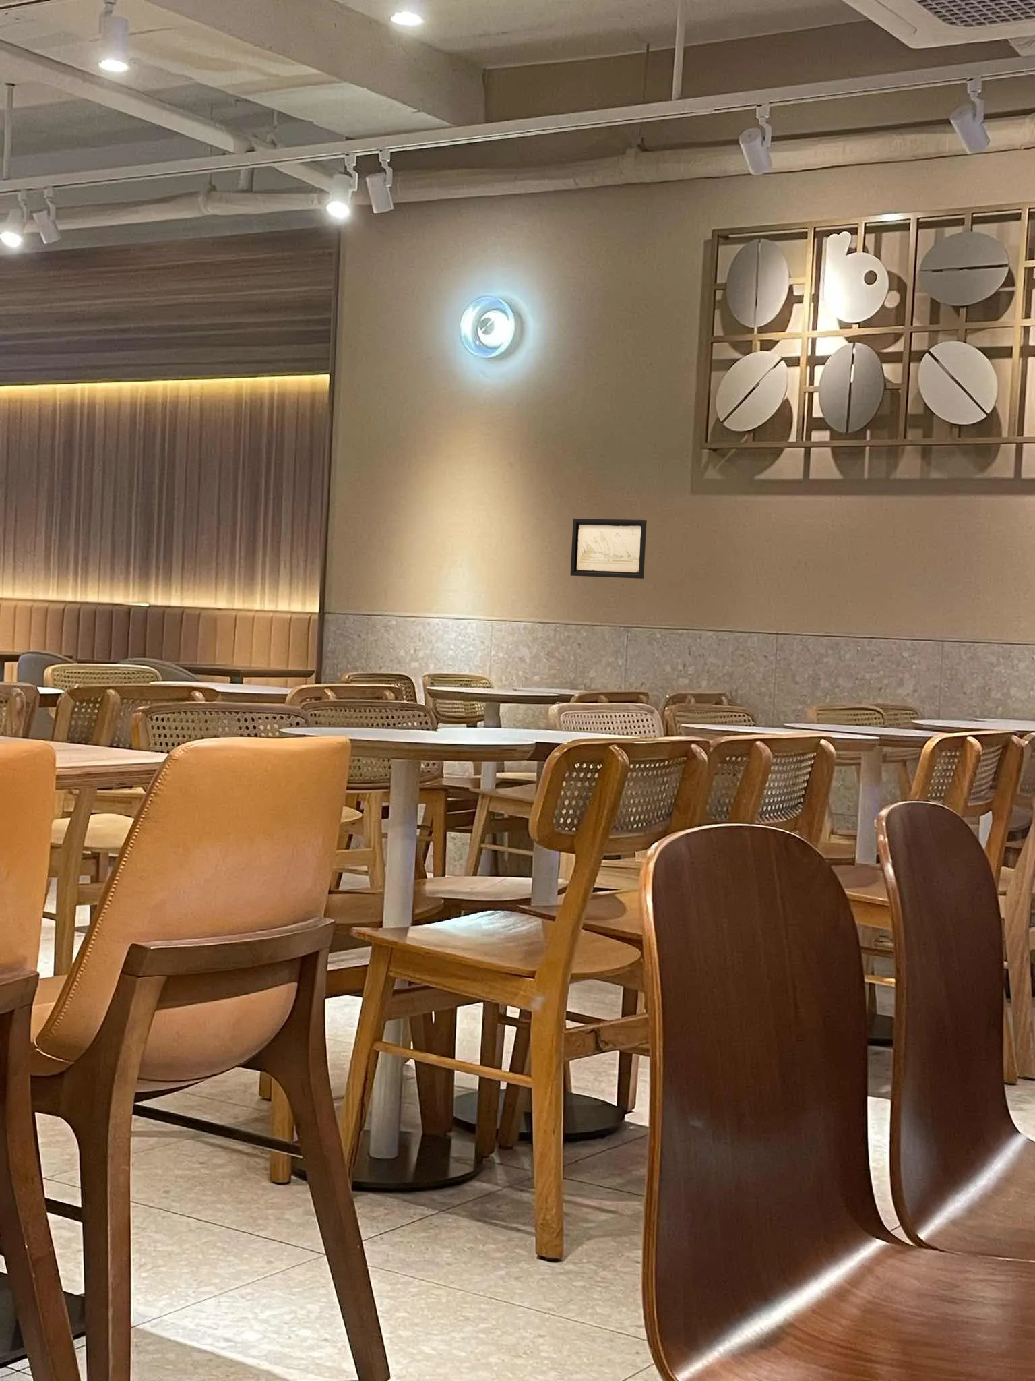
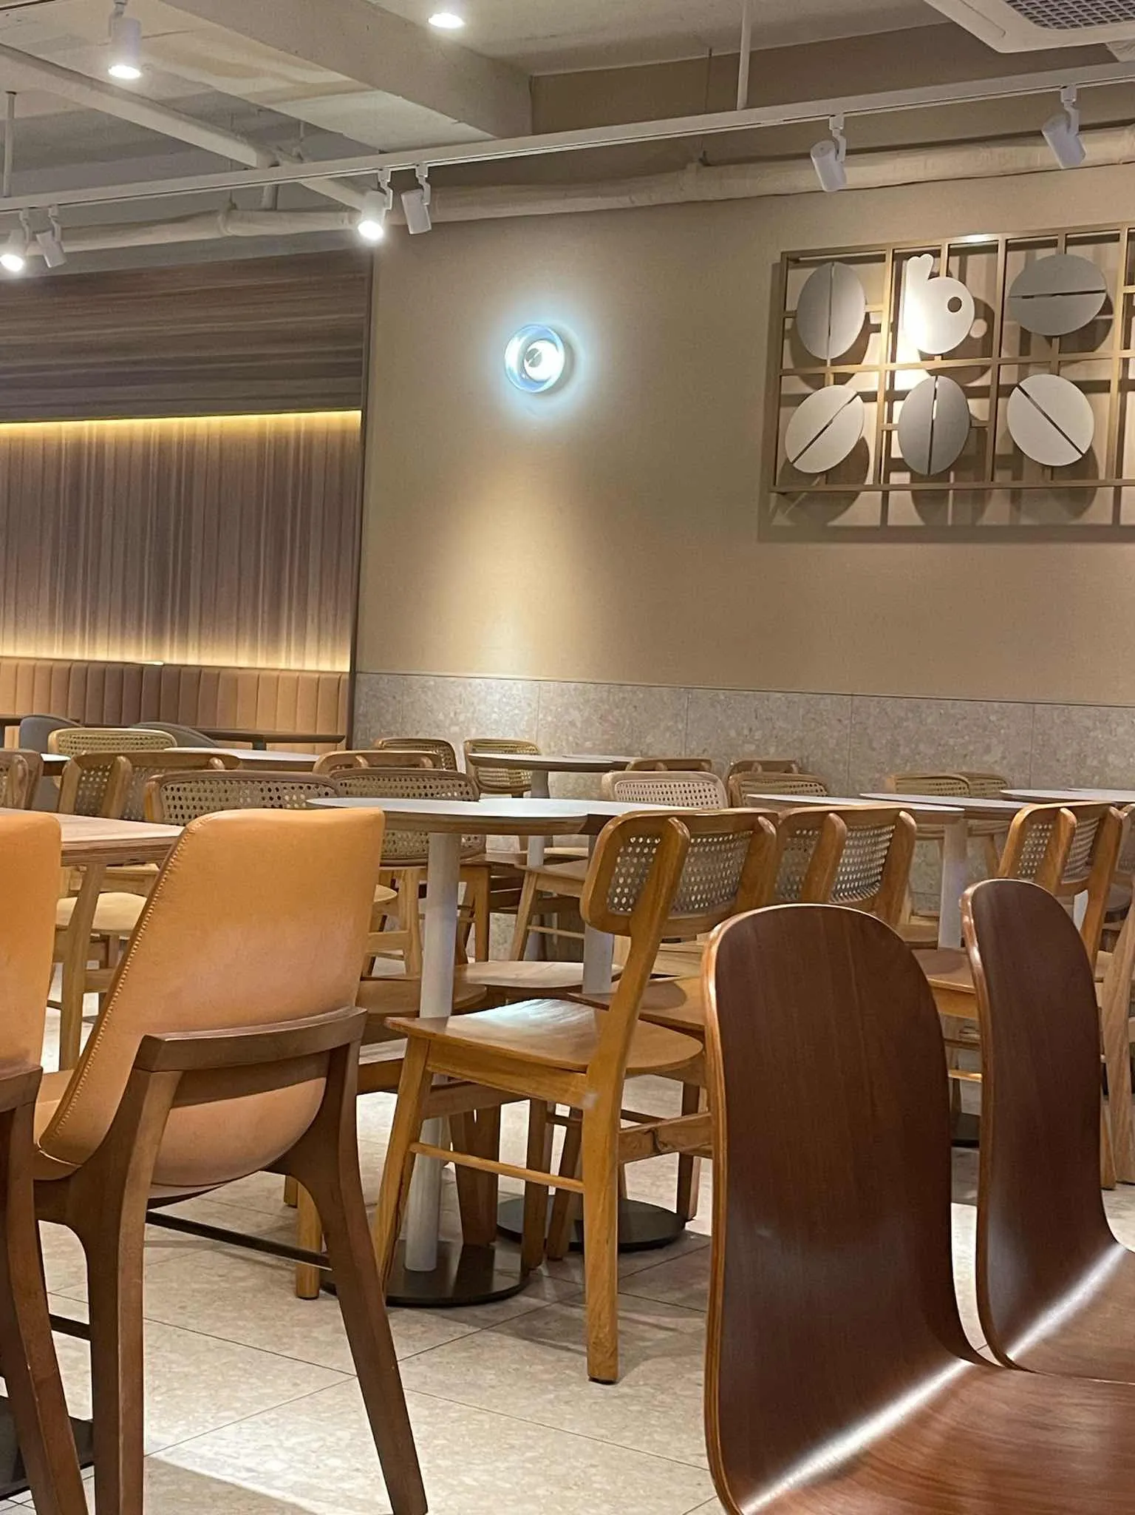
- wall art (608, 548)
